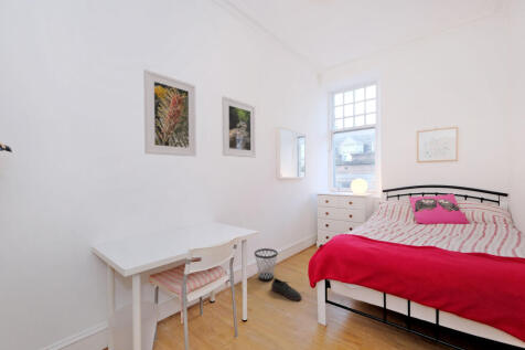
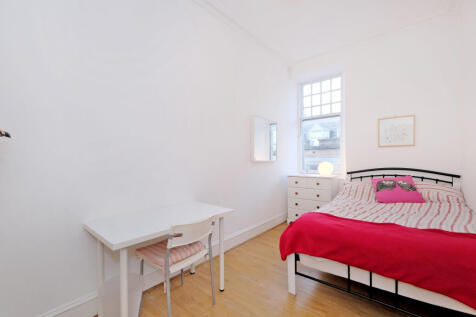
- shoe (286, 287)
- wastebasket (266, 265)
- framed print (239, 128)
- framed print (172, 116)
